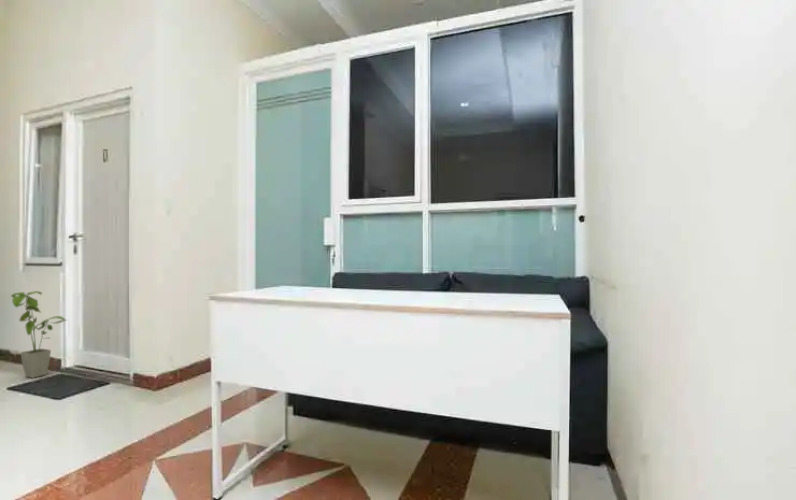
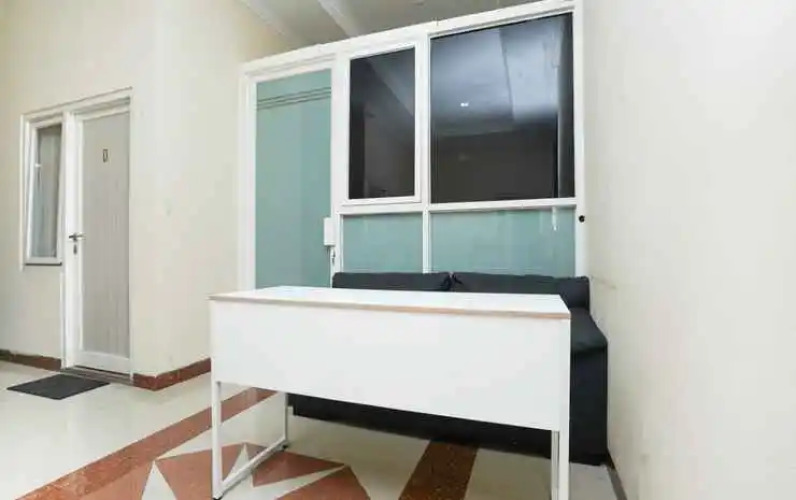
- house plant (34, 334)
